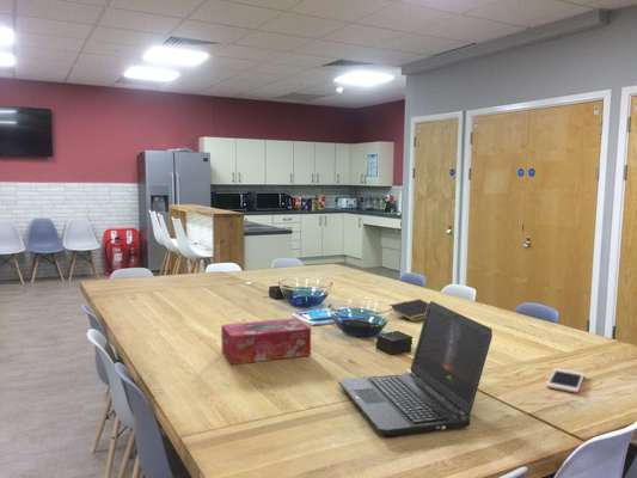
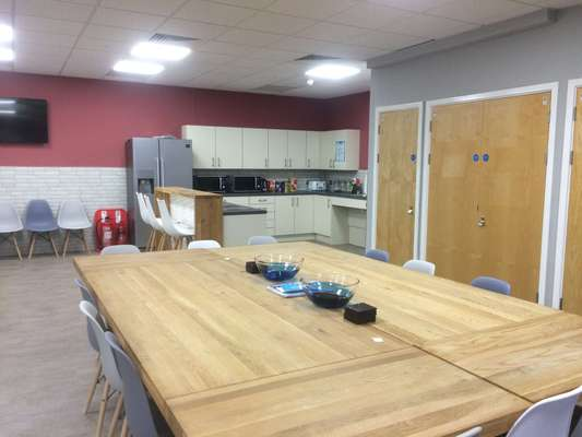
- tissue box (265, 339)
- notepad (416, 310)
- cell phone (565, 379)
- laptop computer (412, 361)
